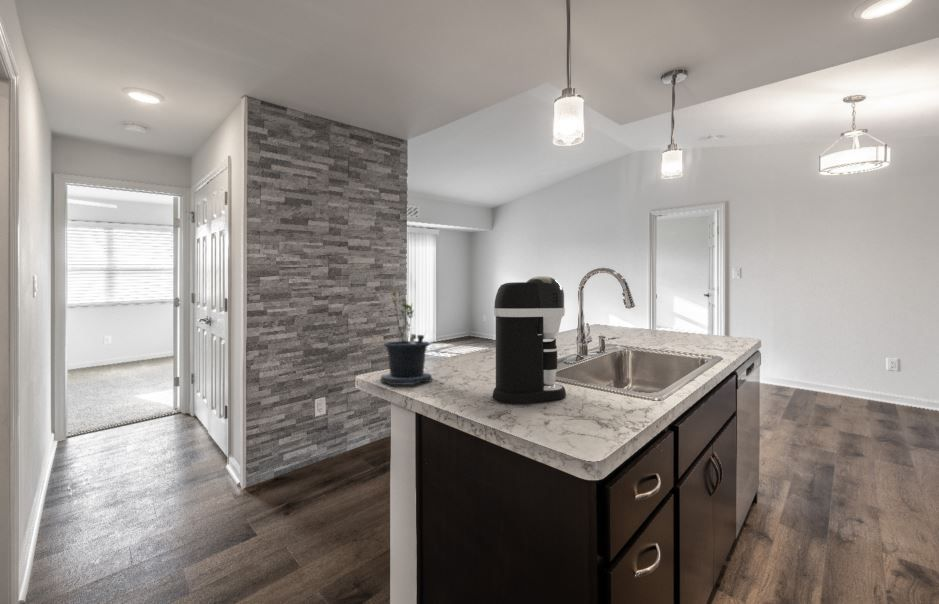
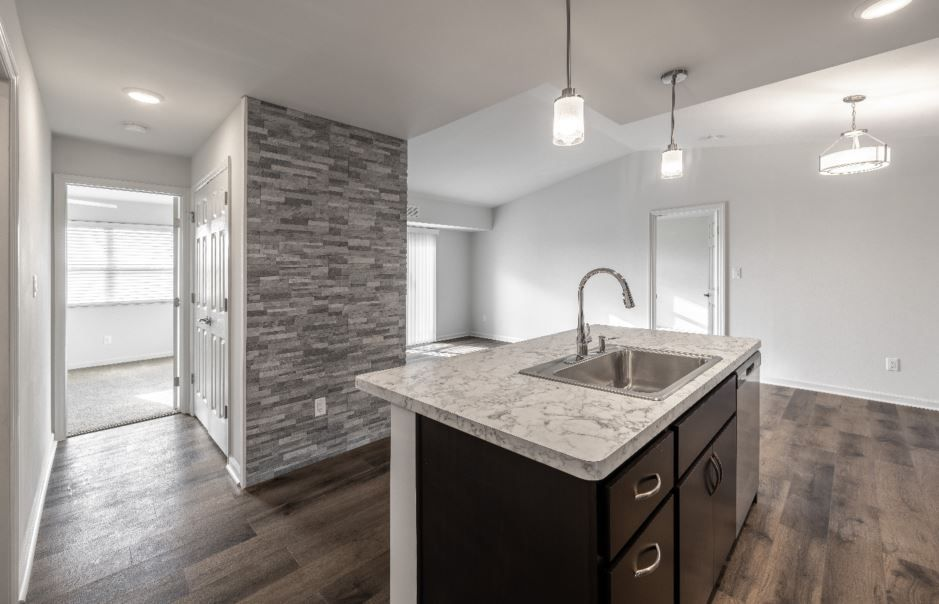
- potted plant (406, 335)
- coffee maker (529, 336)
